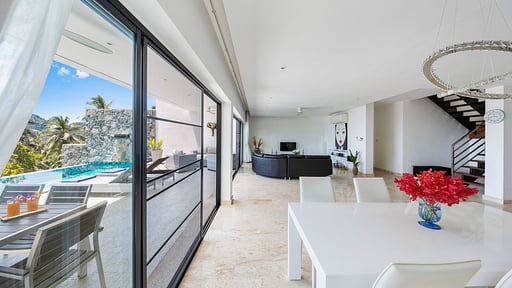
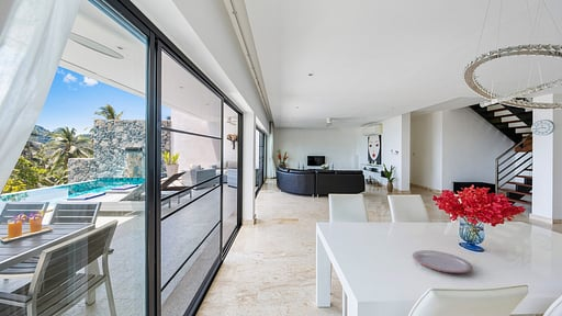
+ plate (440, 261)
